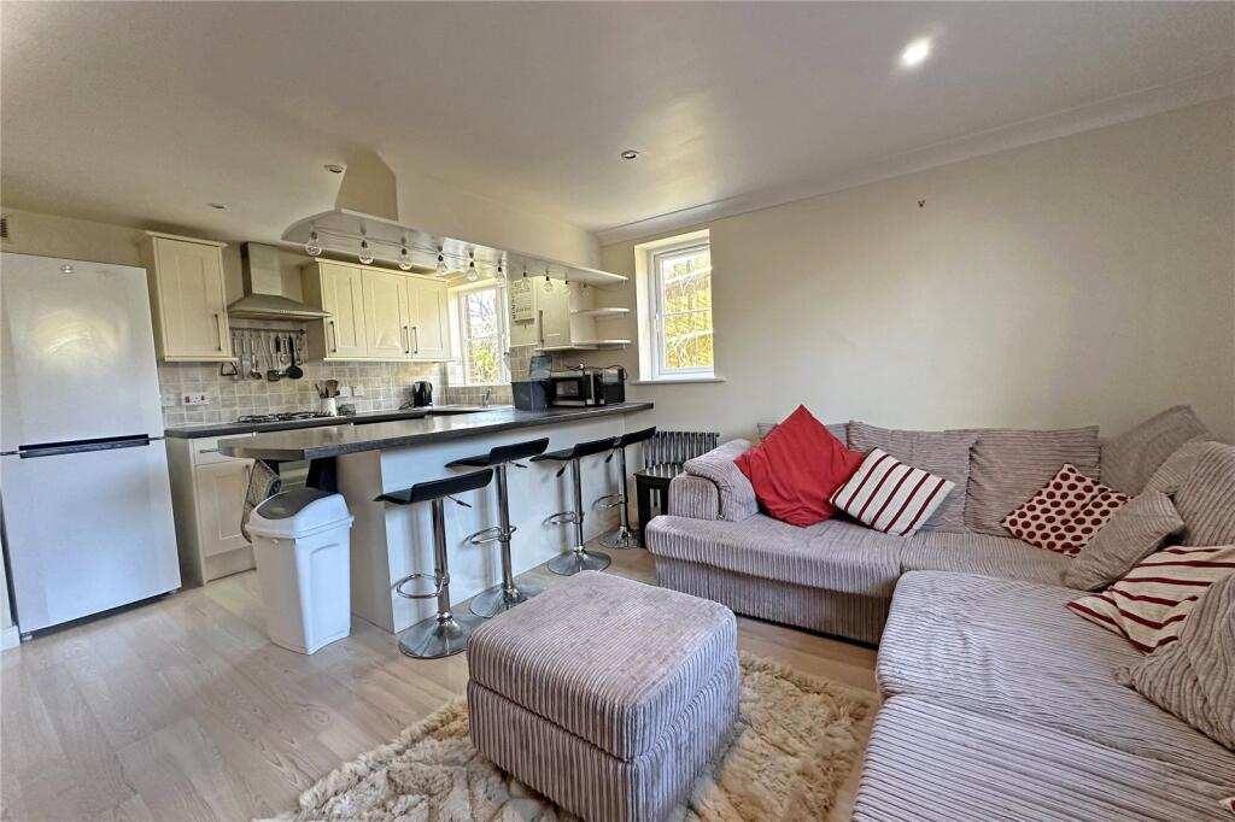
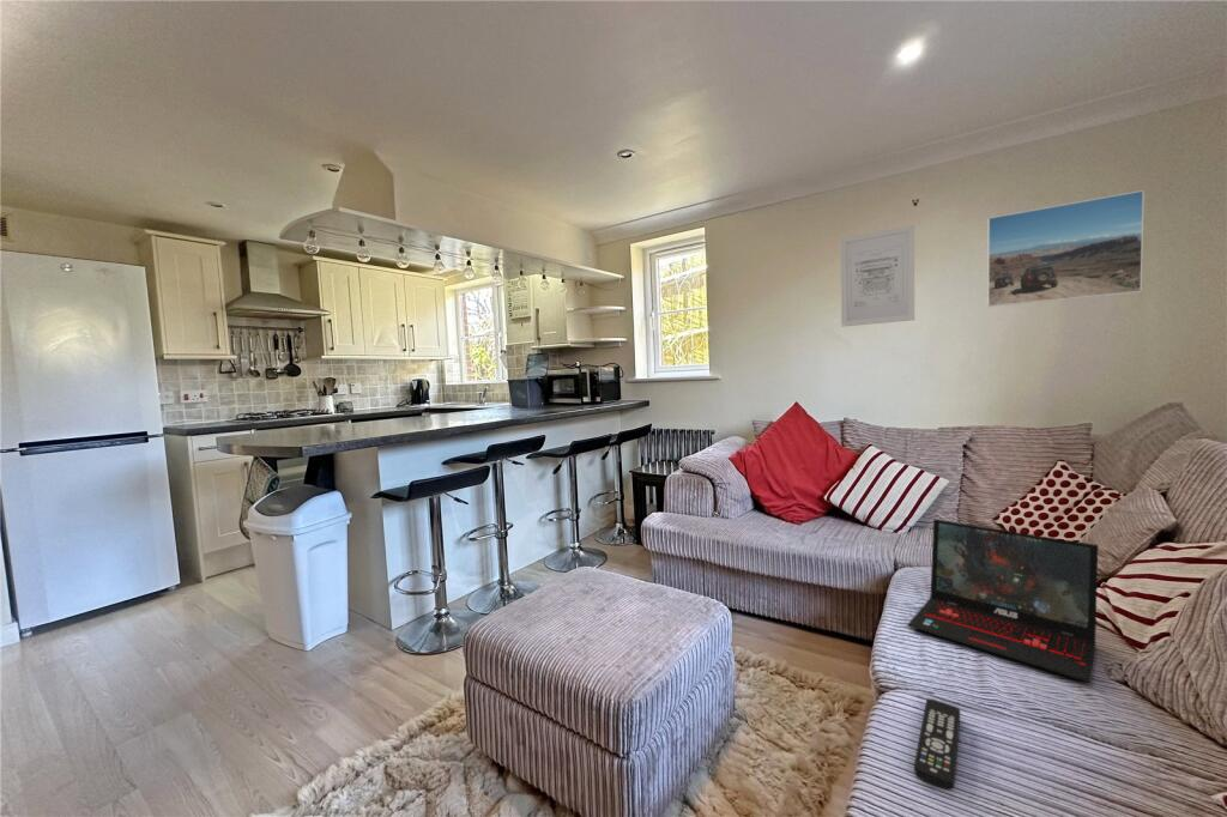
+ laptop (998, 588)
+ remote control (938, 740)
+ wall art (876, 278)
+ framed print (1059, 253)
